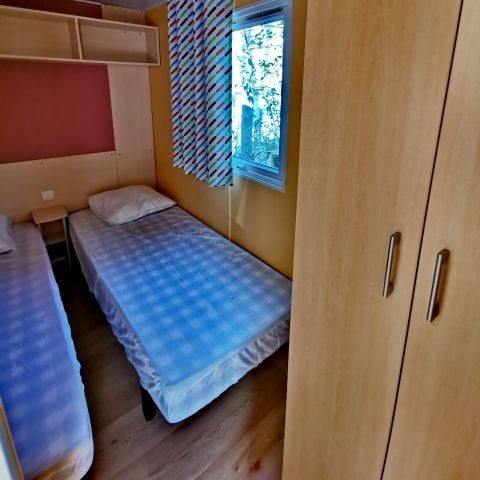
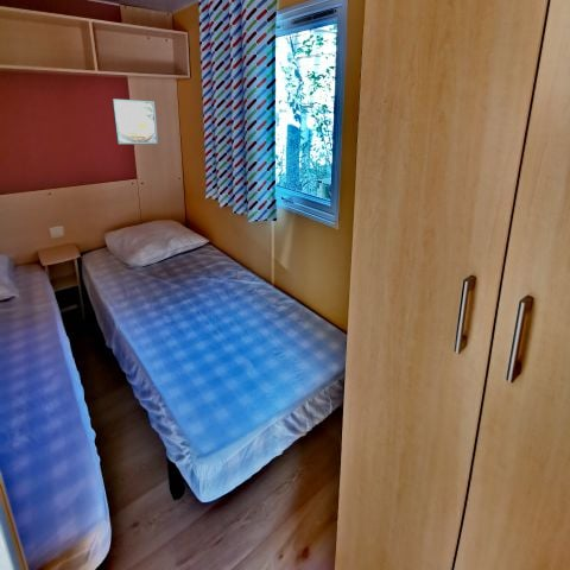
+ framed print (135, 122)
